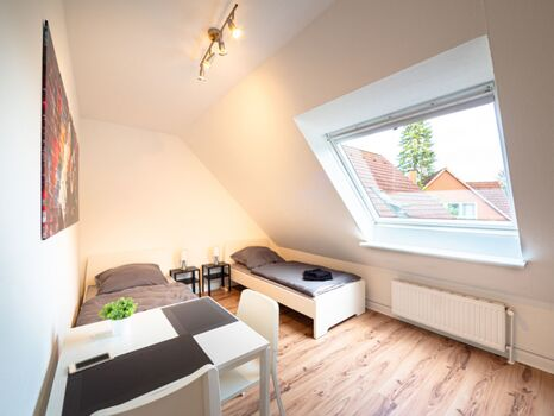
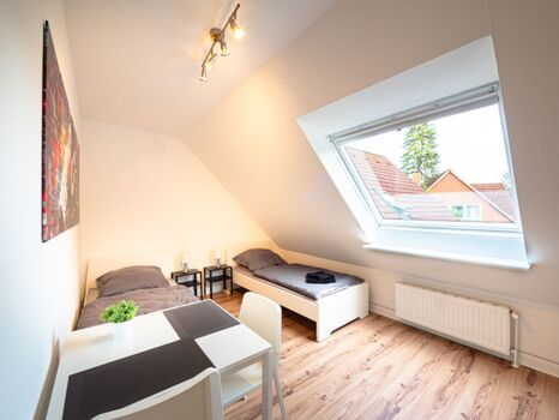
- cell phone (92, 361)
